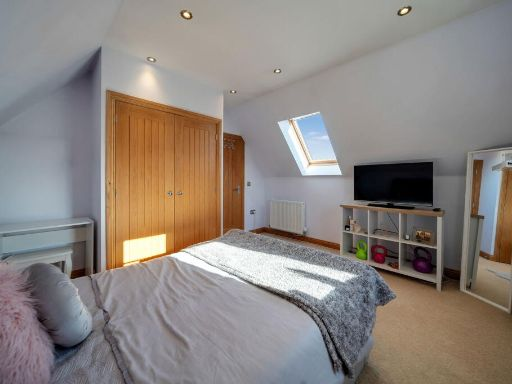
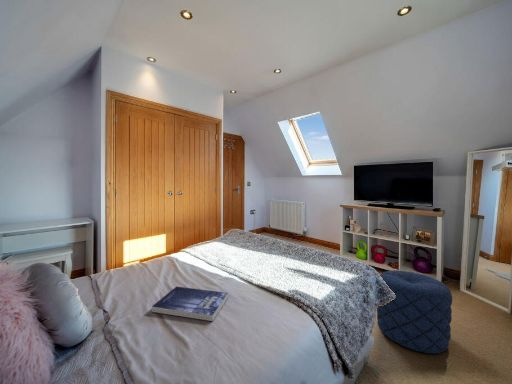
+ pouf (411, 305)
+ book (192, 301)
